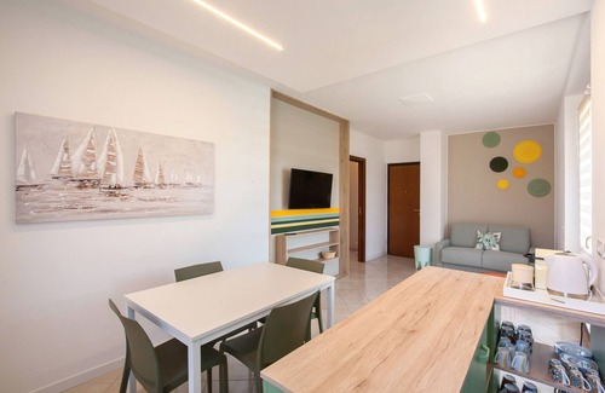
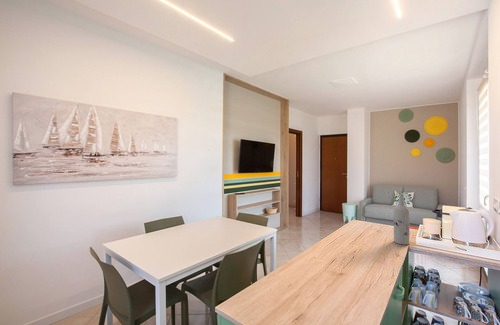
+ wine bottle (401, 218)
